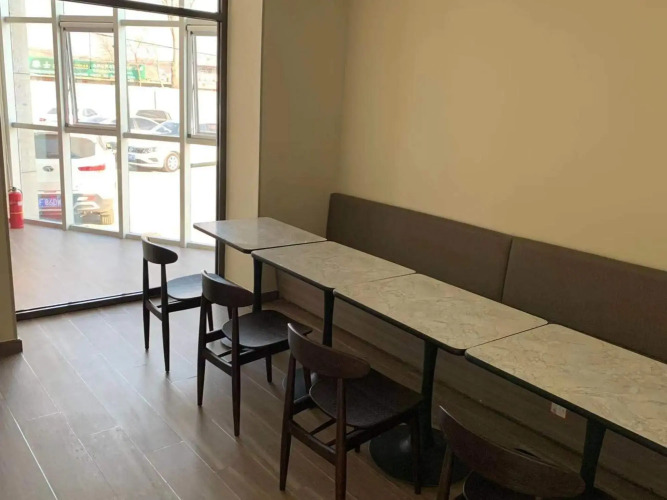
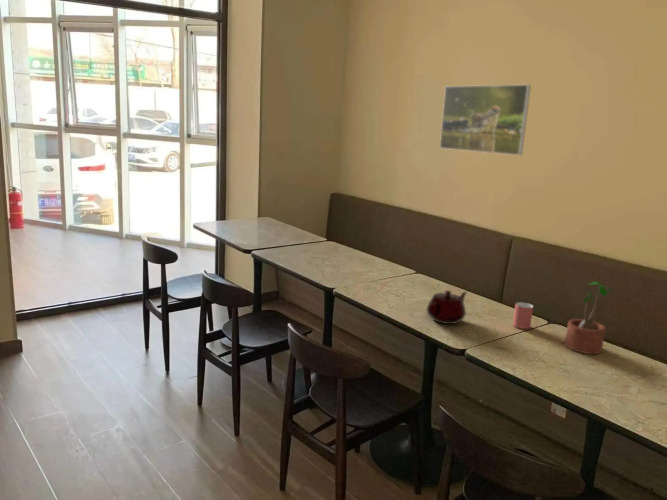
+ teapot (447, 305)
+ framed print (481, 119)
+ potted plant (592, 316)
+ cup (524, 314)
